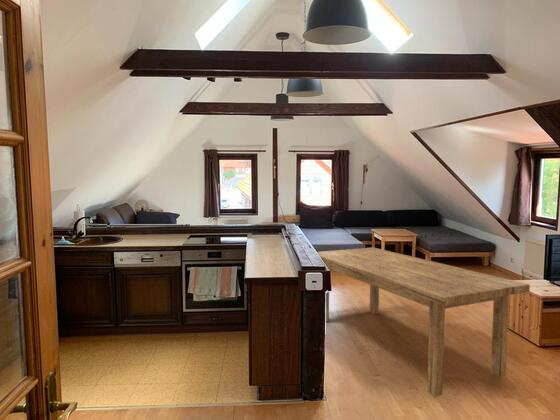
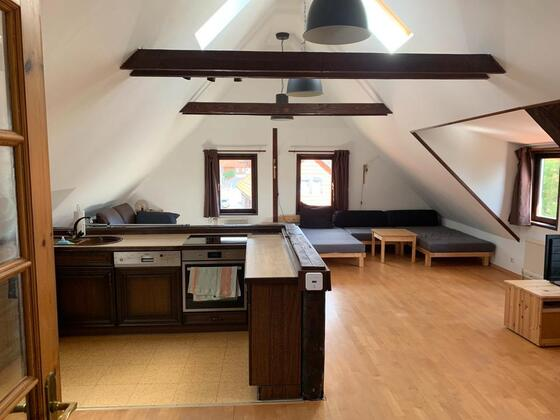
- dining table (401, 296)
